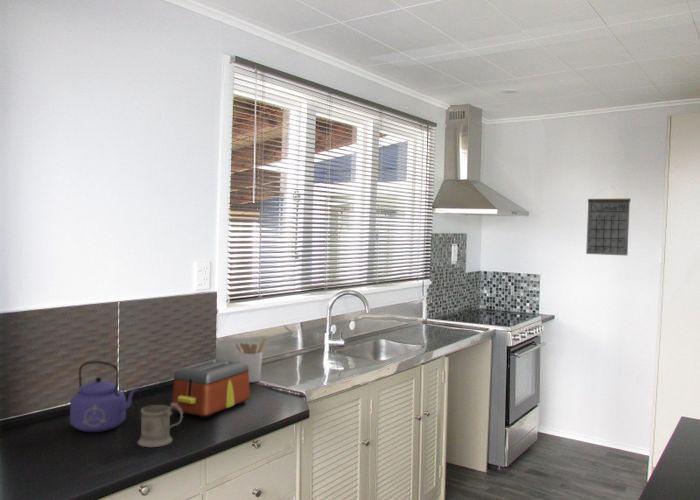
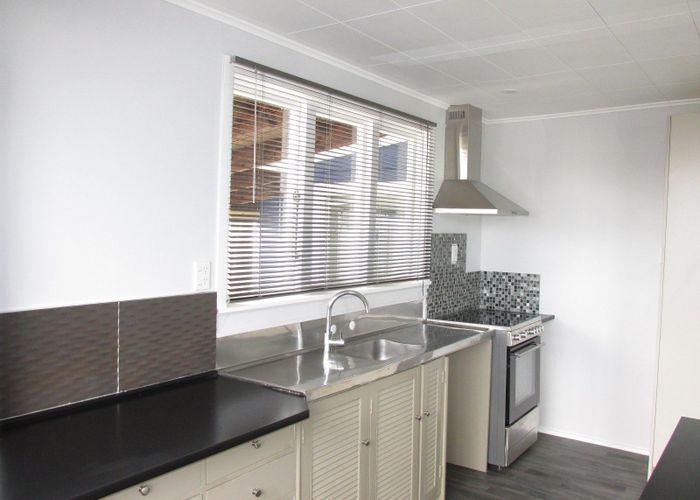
- mug (161, 422)
- kettle (106, 394)
- utensil holder (250, 360)
- calendar (608, 220)
- toaster (211, 386)
